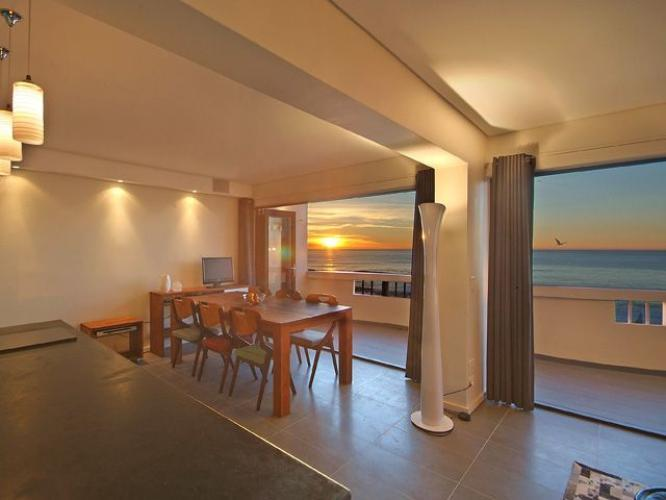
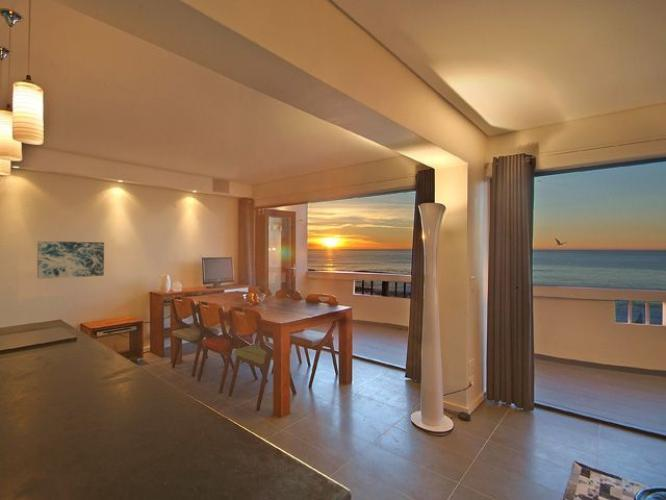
+ wall art (72, 259)
